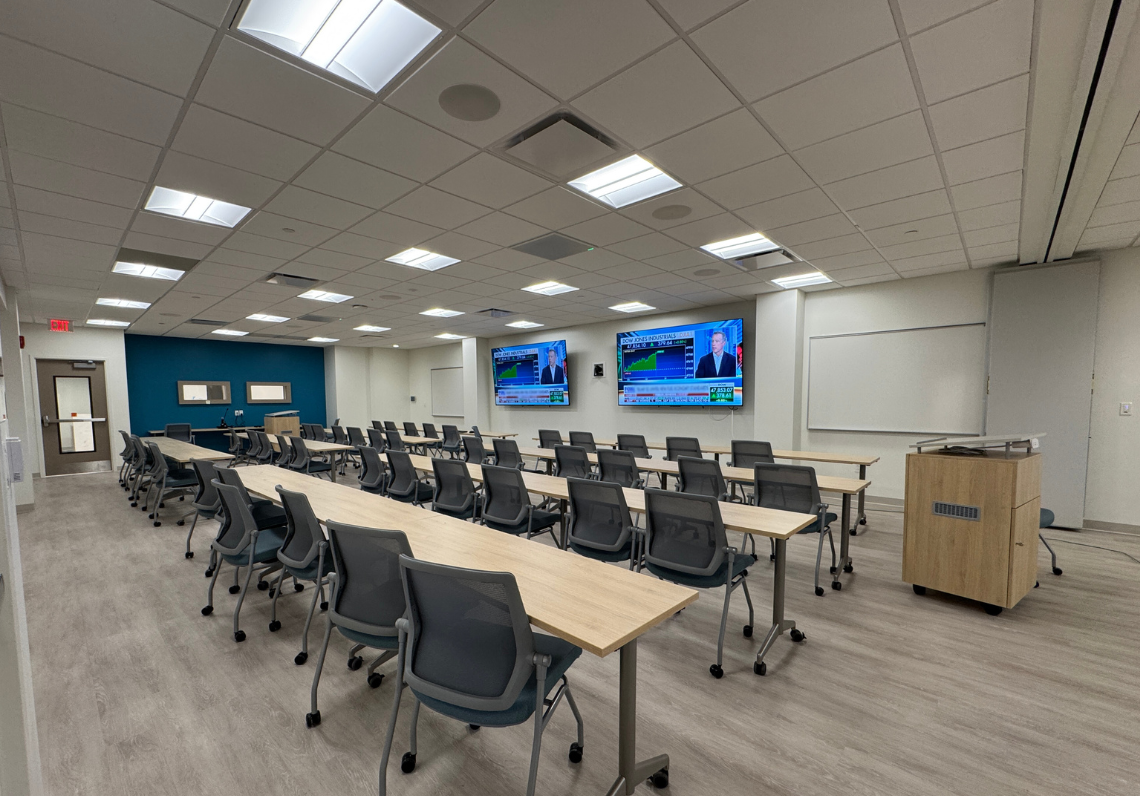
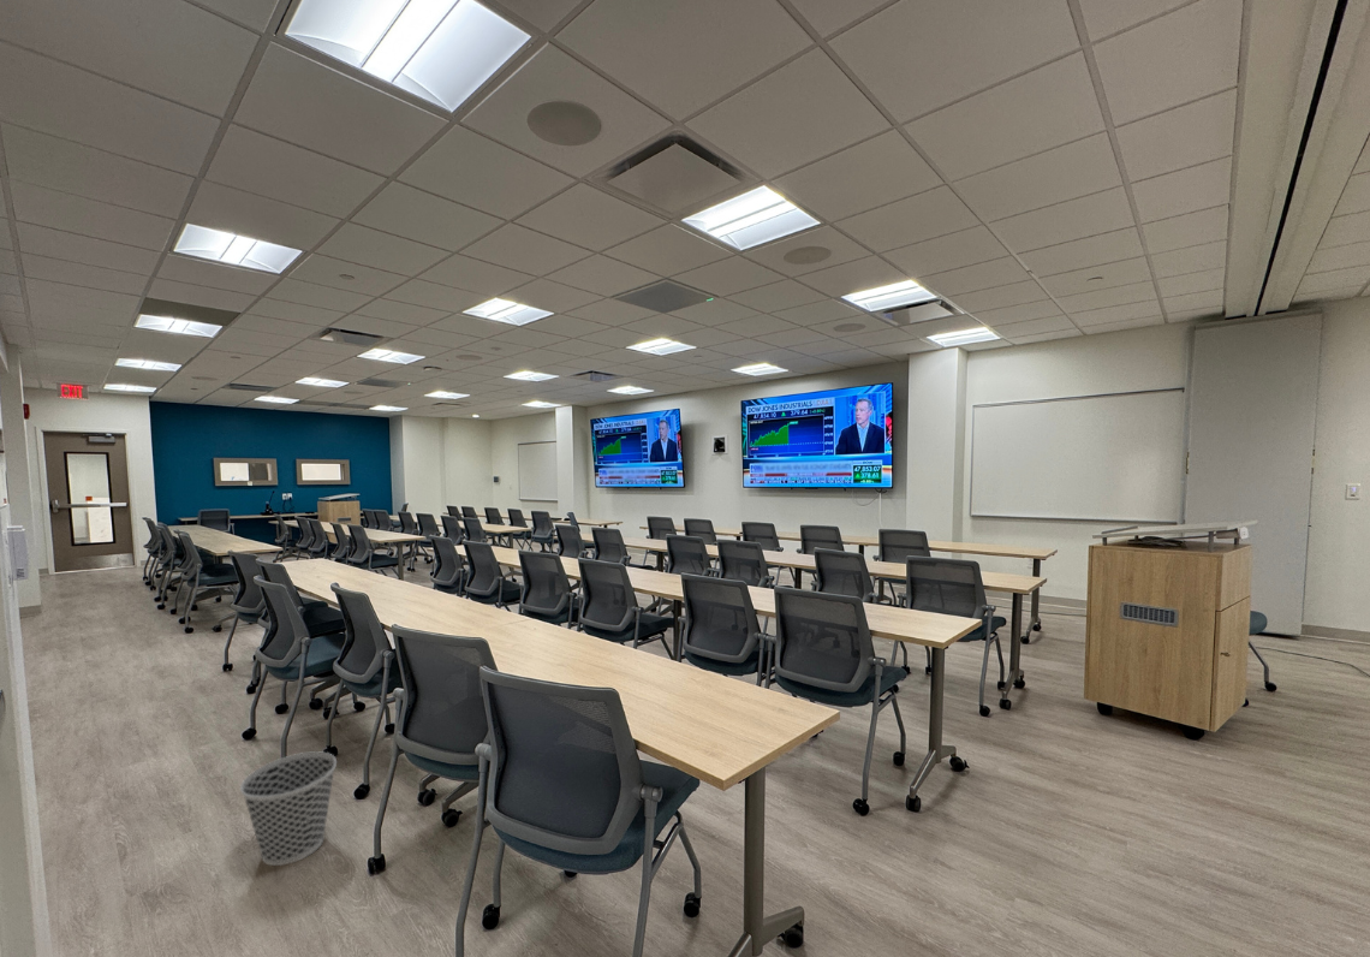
+ wastebasket (292, 810)
